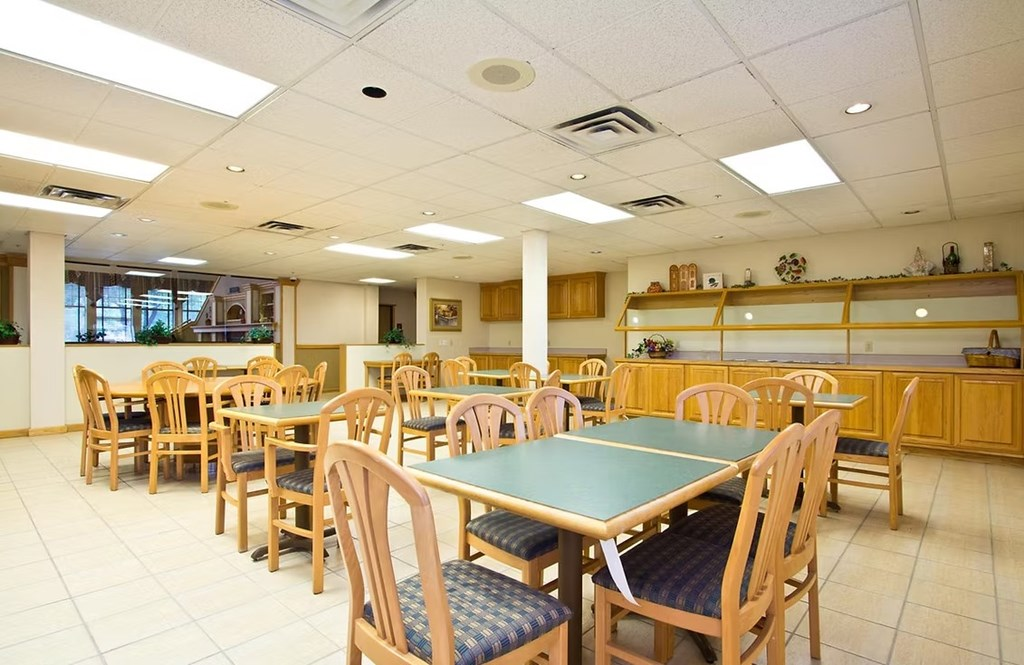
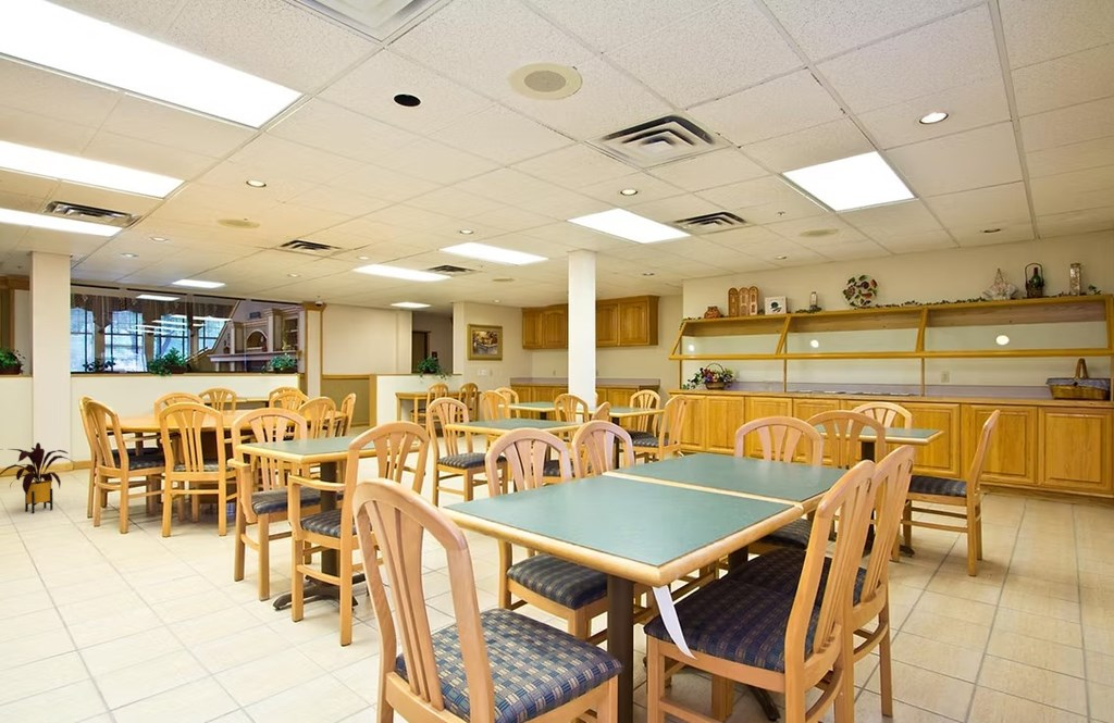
+ house plant (38, 477)
